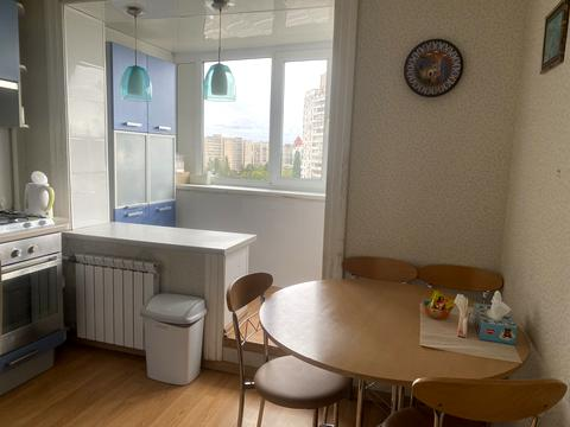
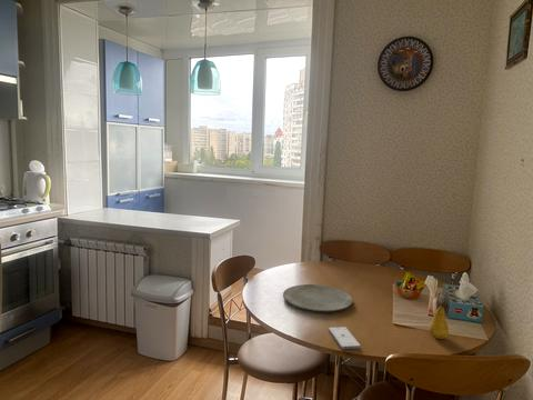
+ fruit (440, 319)
+ smartphone (343, 337)
+ plate (316, 298)
